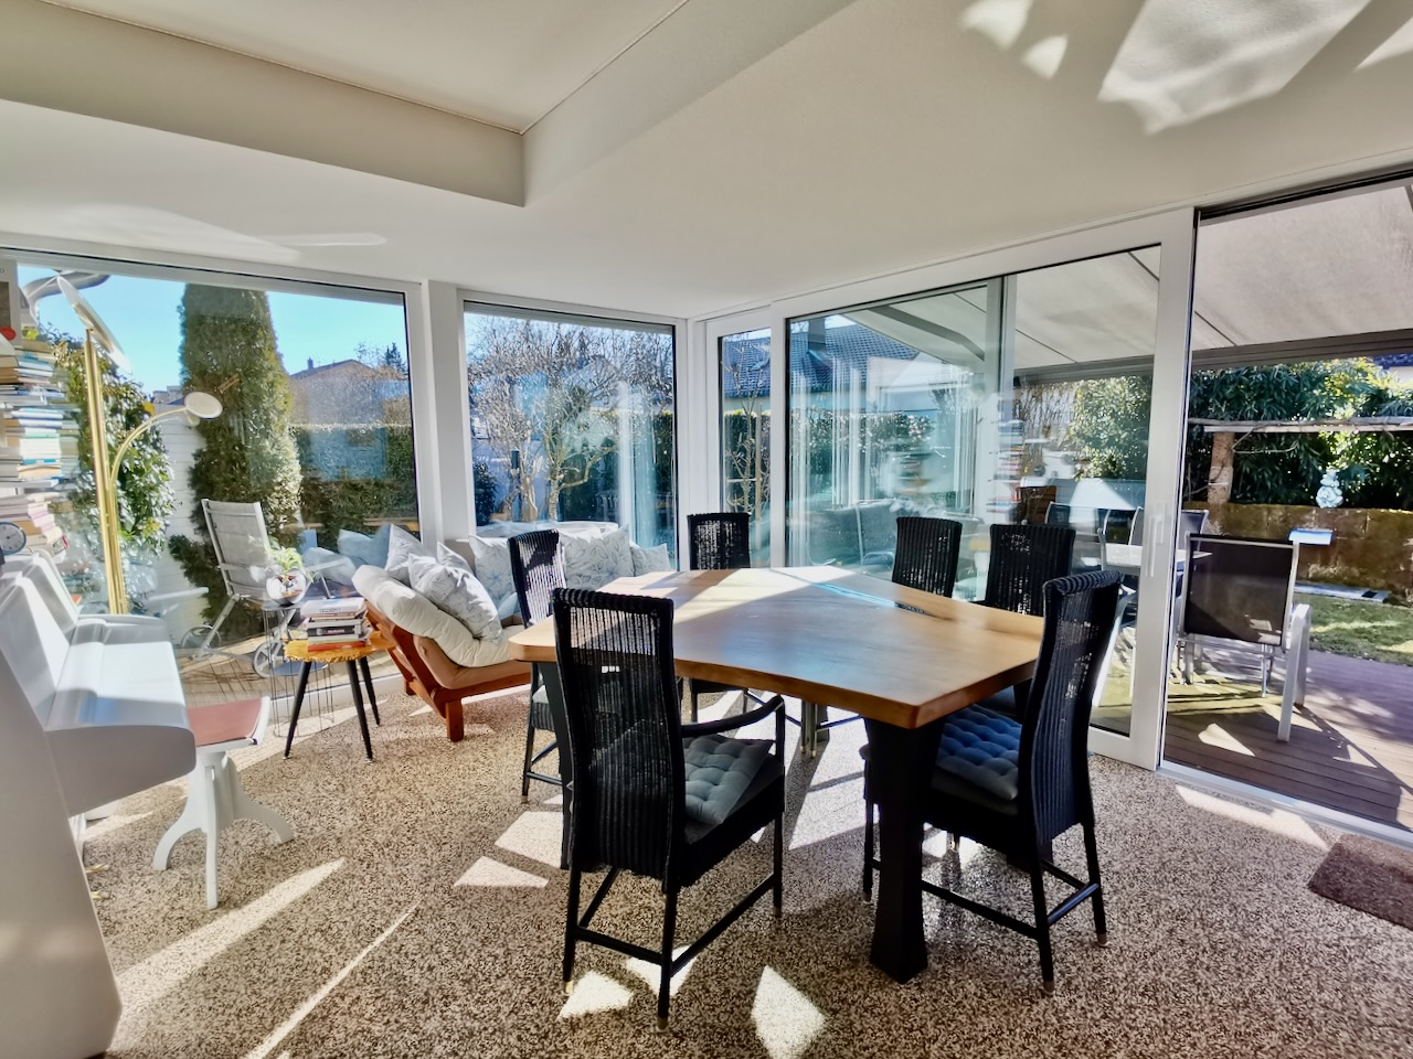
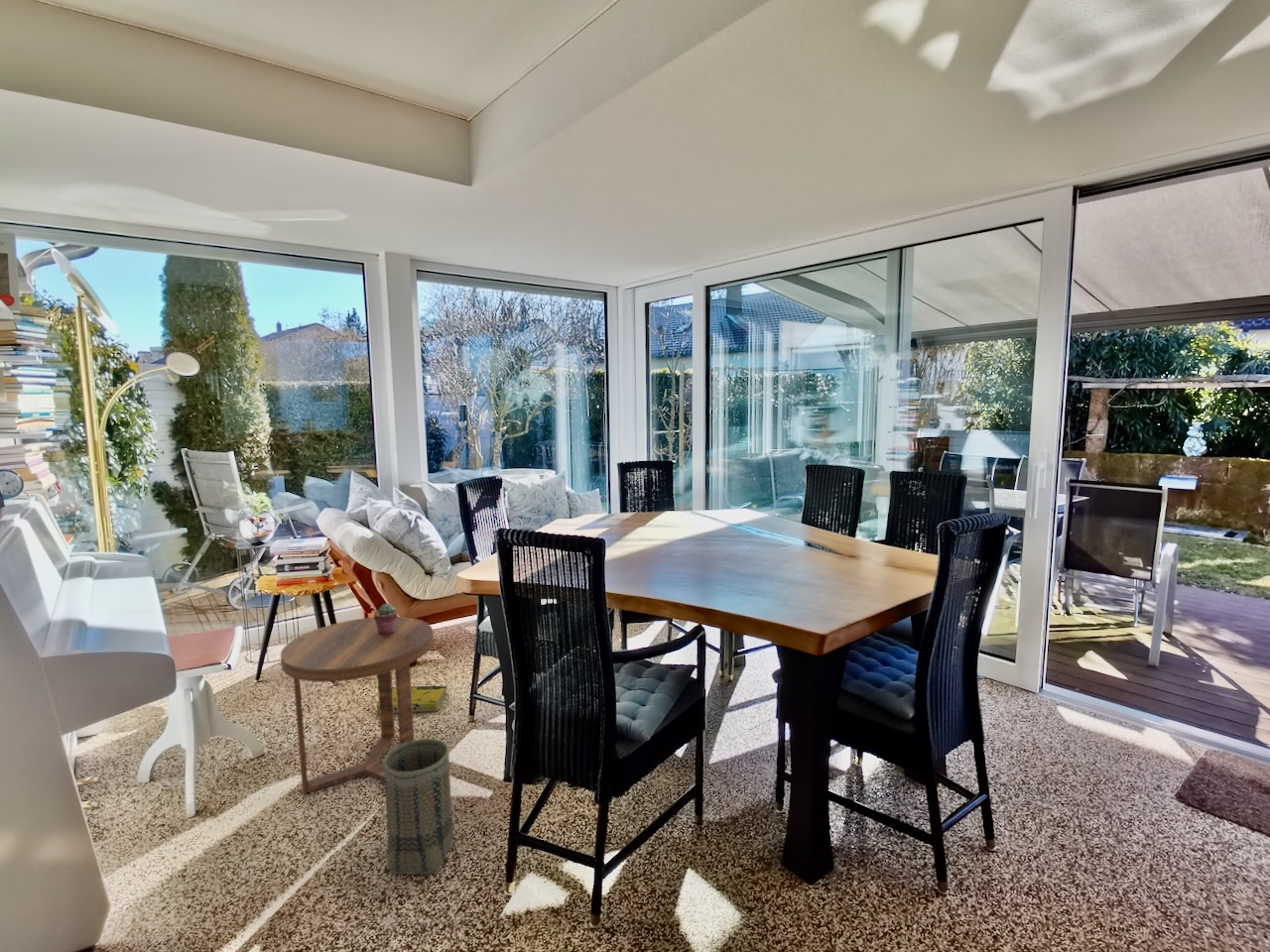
+ side table (379, 705)
+ basket (419, 805)
+ book (413, 698)
+ potted succulent (385, 617)
